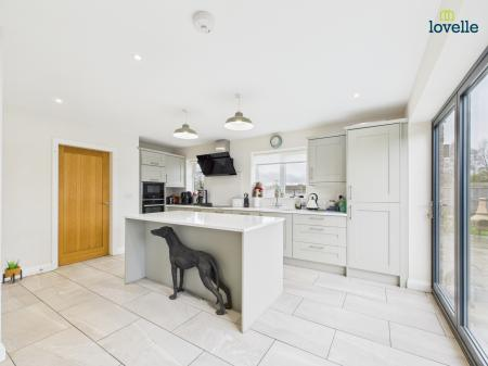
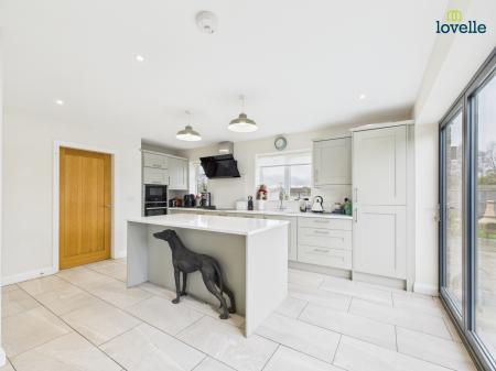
- potted plant (12, 269)
